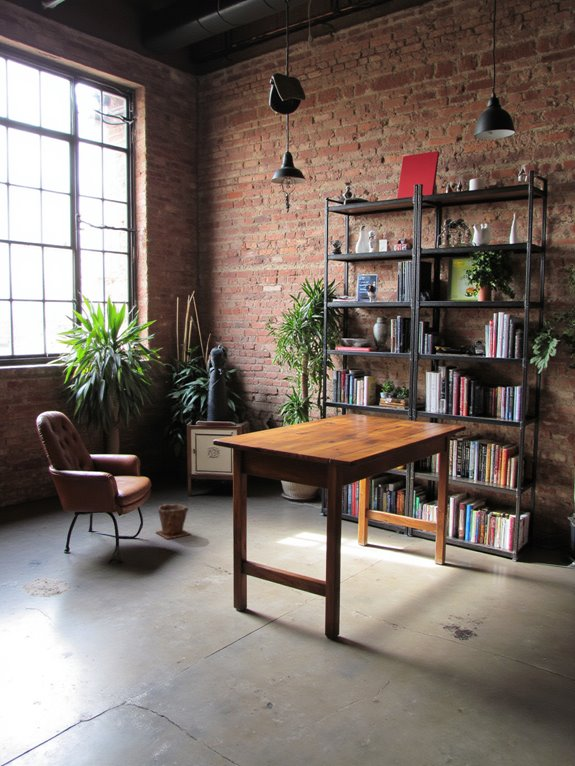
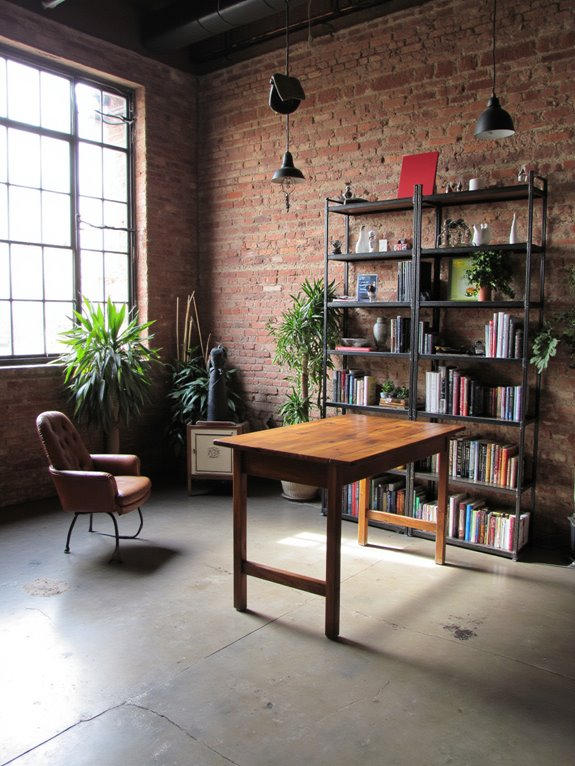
- plant pot (173, 519)
